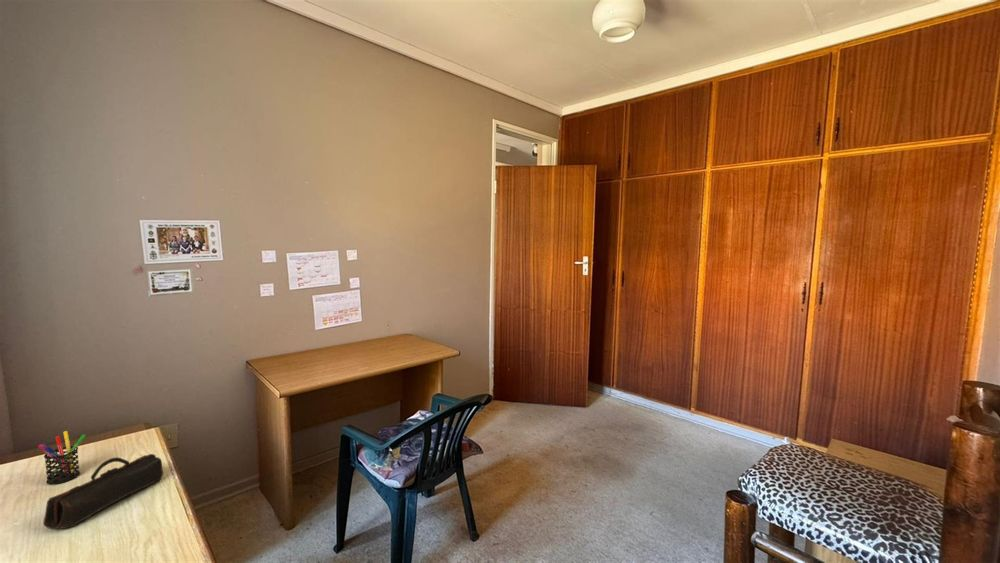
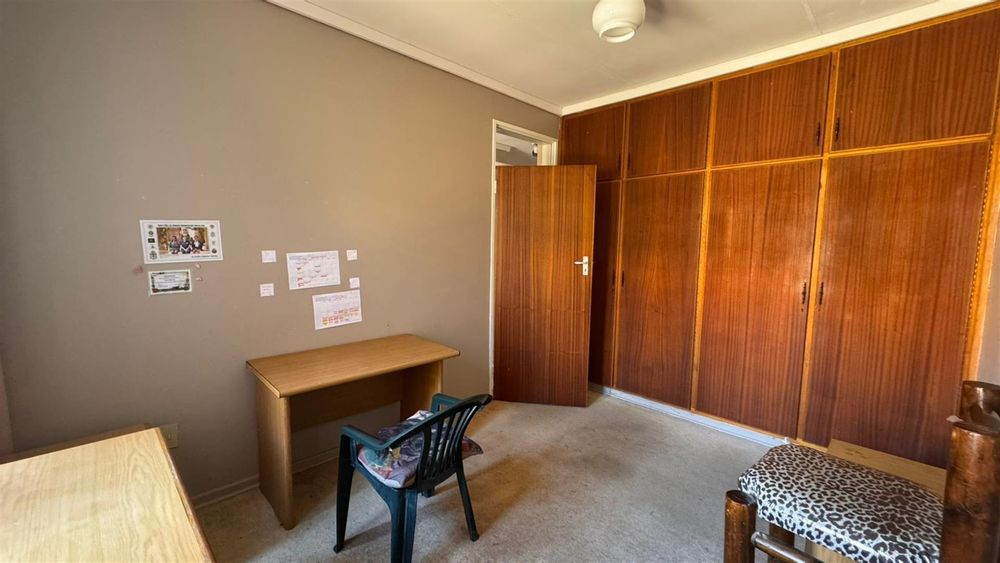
- pen holder (65, 454)
- pencil case (108, 480)
